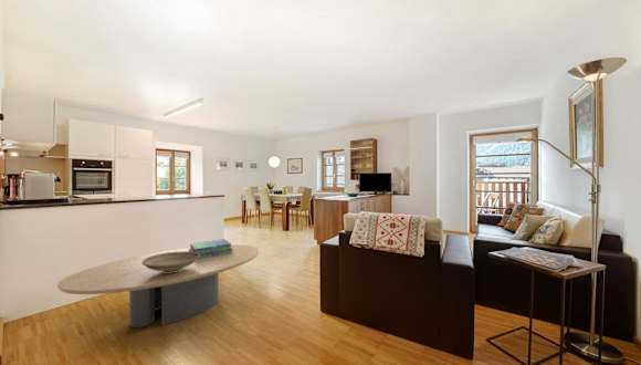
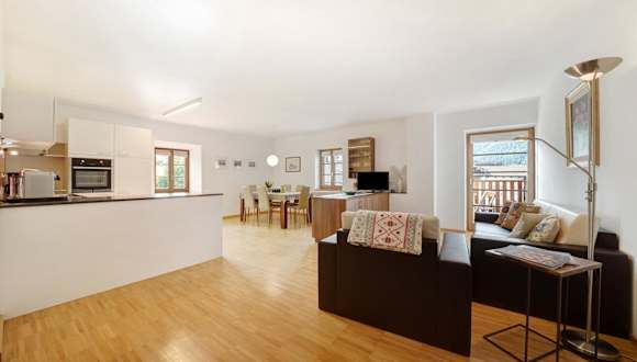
- stack of books (210, 248)
- coffee table (178, 285)
- decorative bowl (171, 263)
